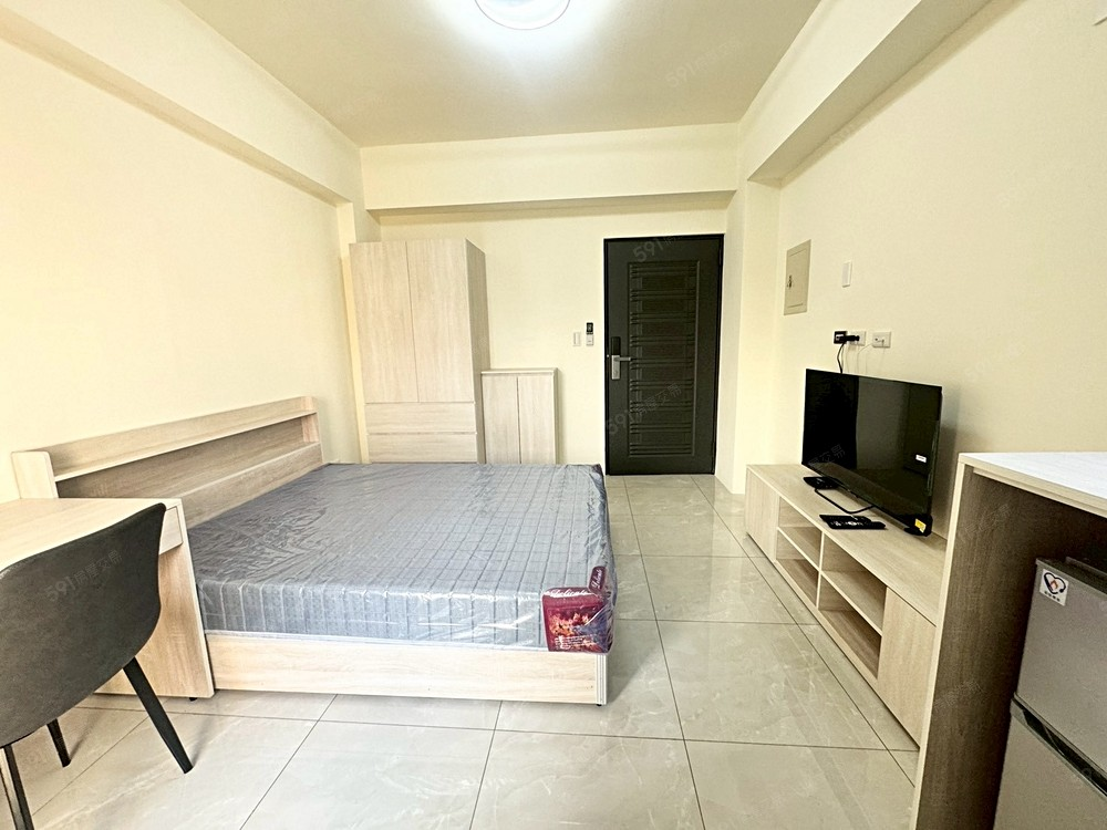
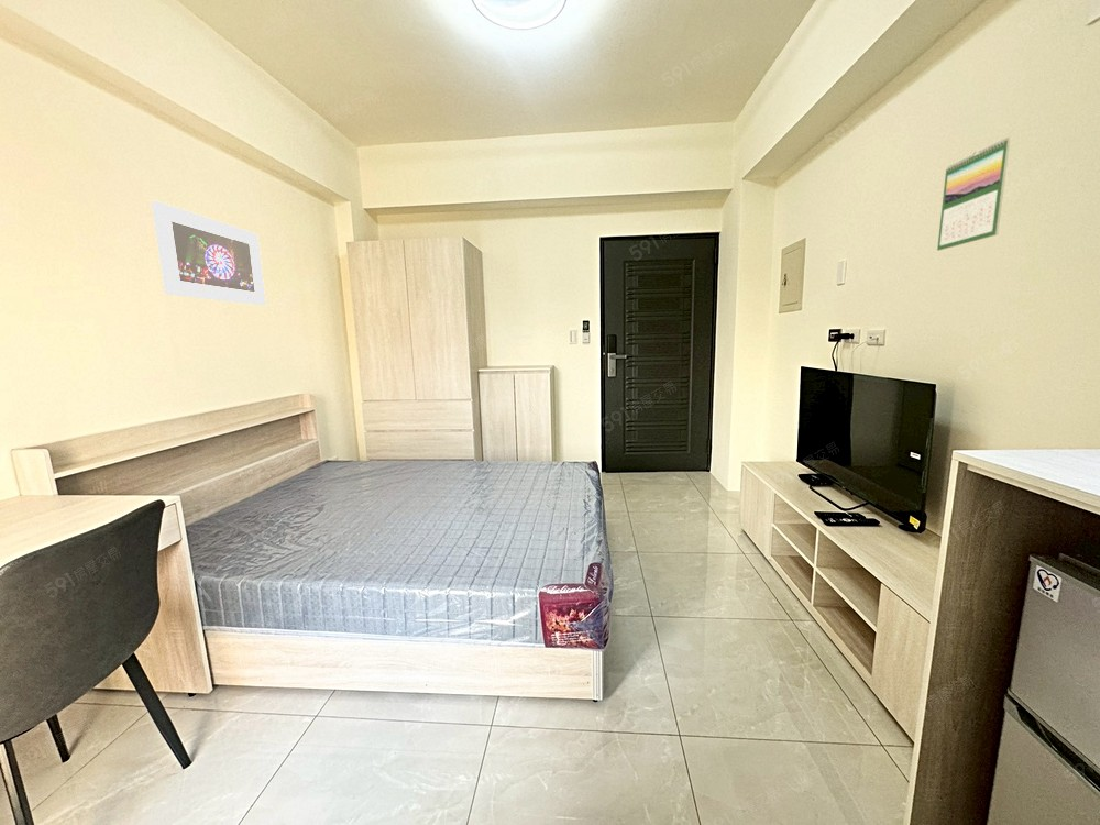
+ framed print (217, 260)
+ calendar (970, 197)
